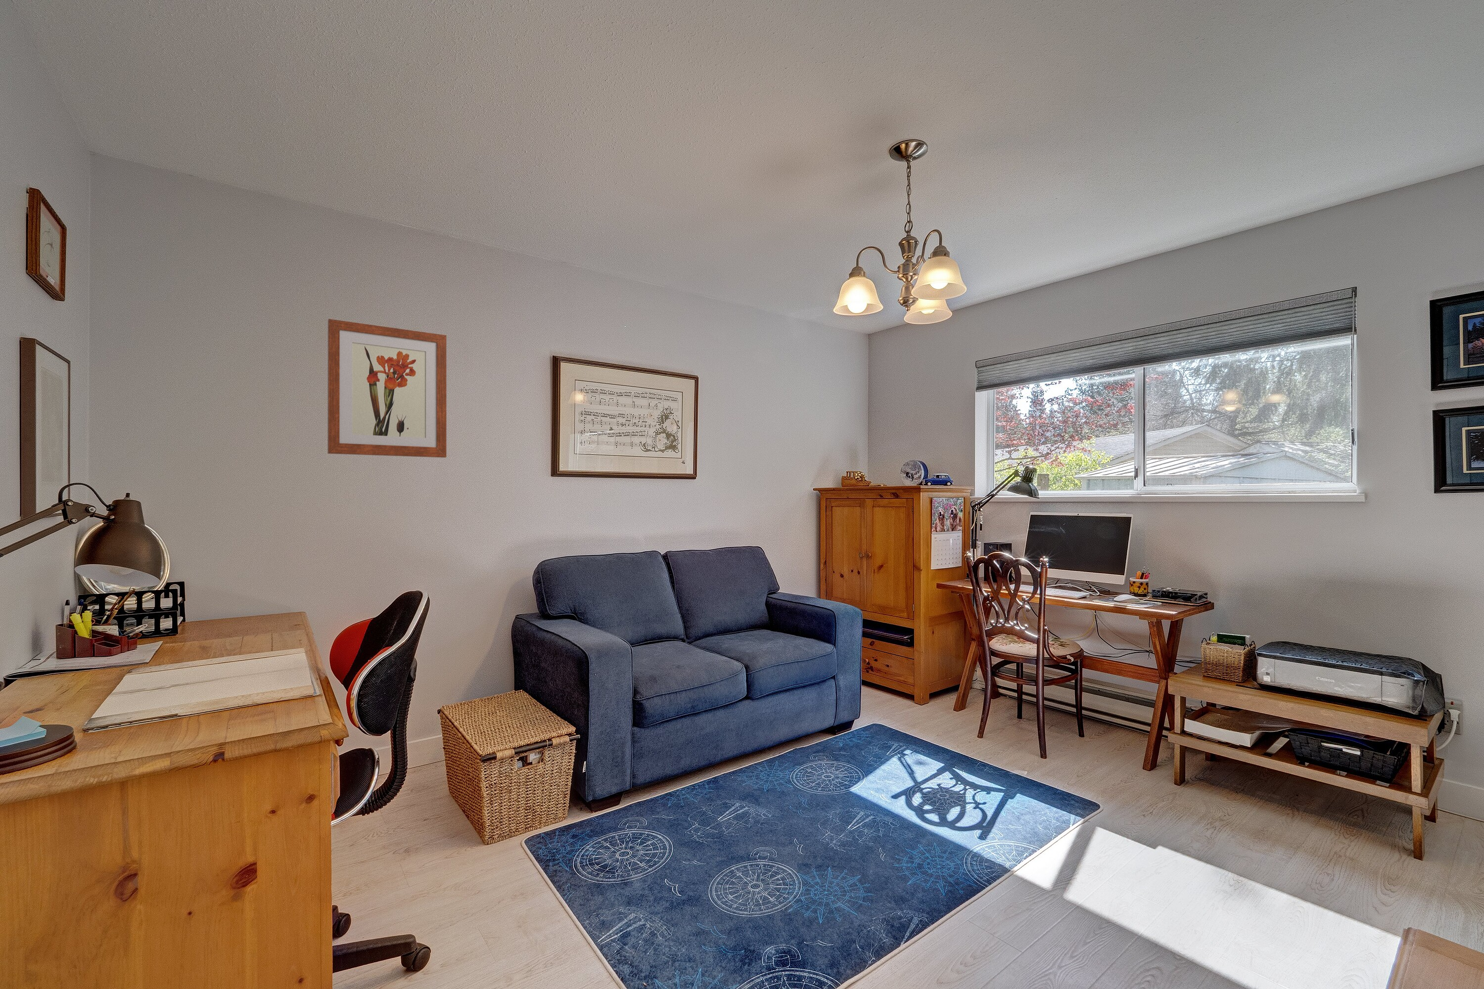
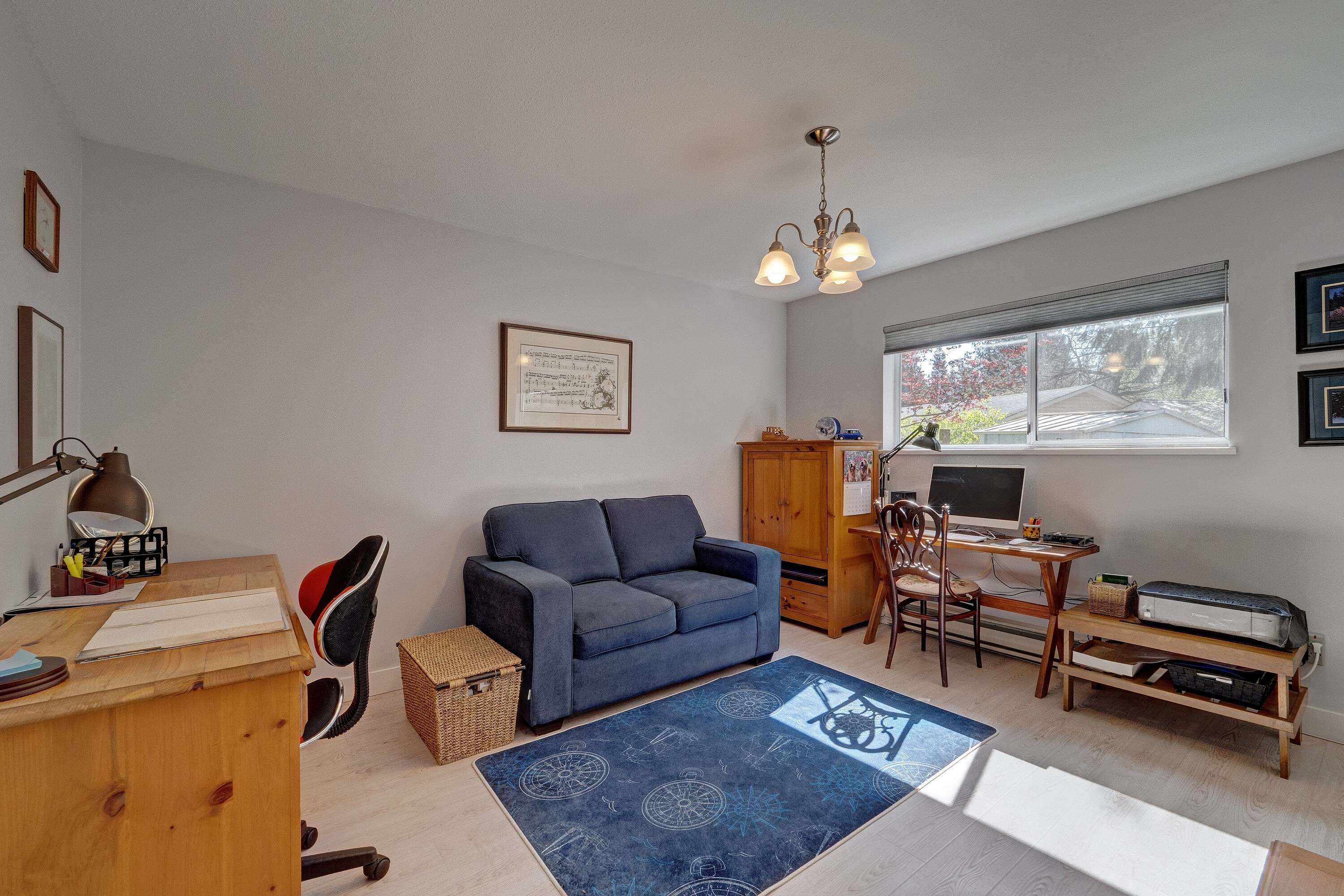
- wall art (390, 392)
